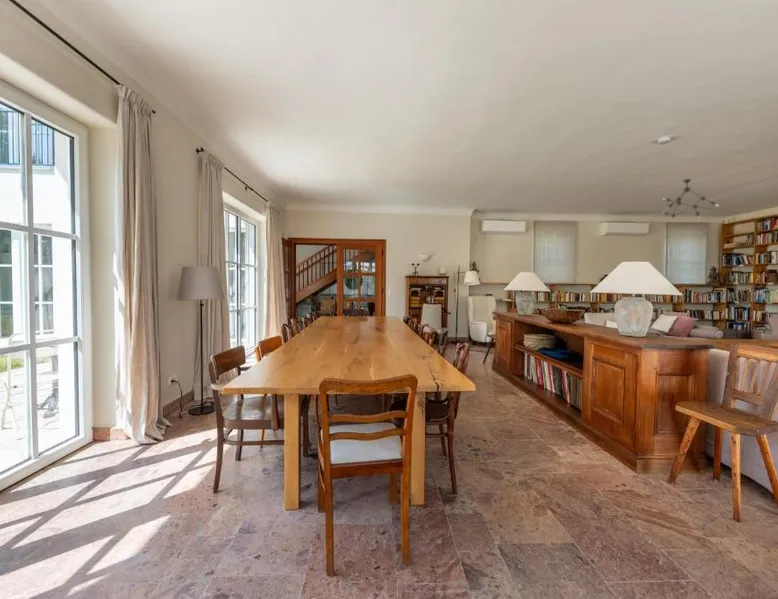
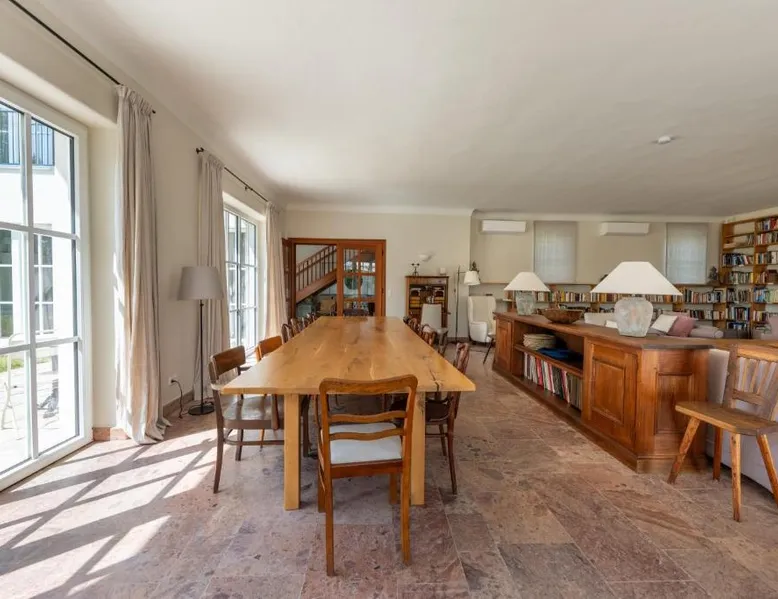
- ceiling light fixture (683, 195)
